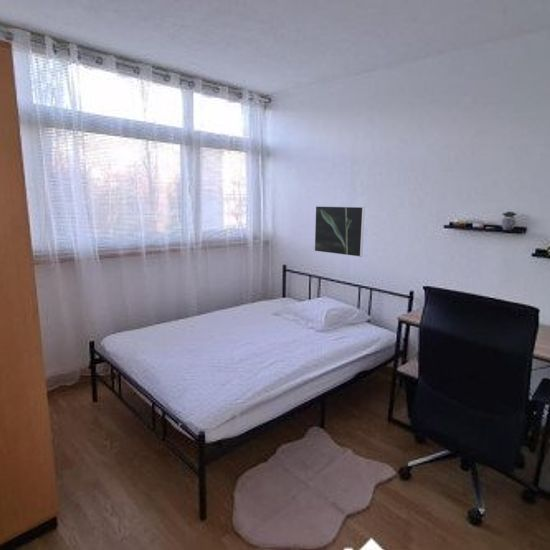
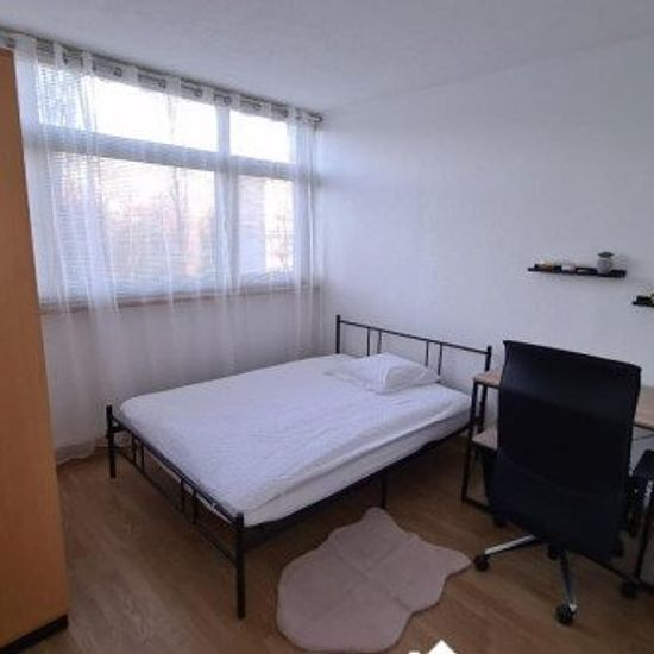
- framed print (338, 230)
